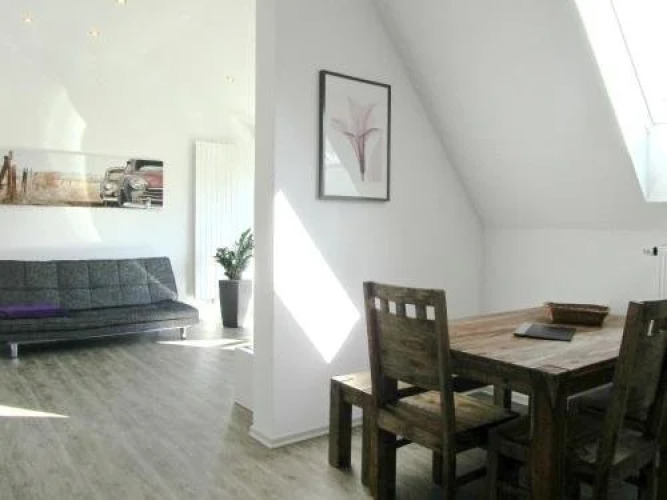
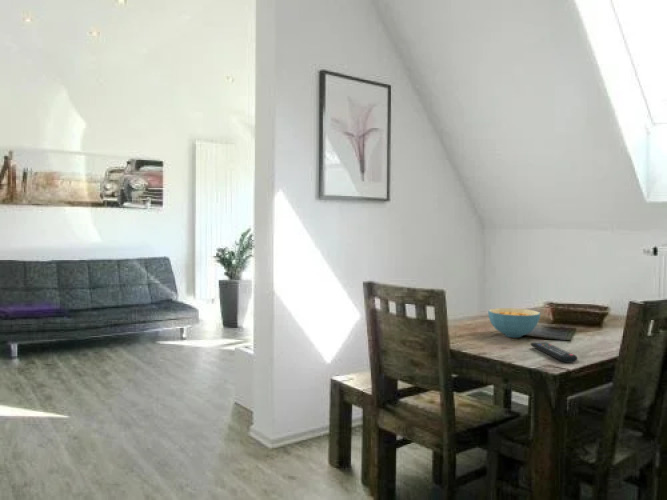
+ remote control (552, 351)
+ cereal bowl (513, 323)
